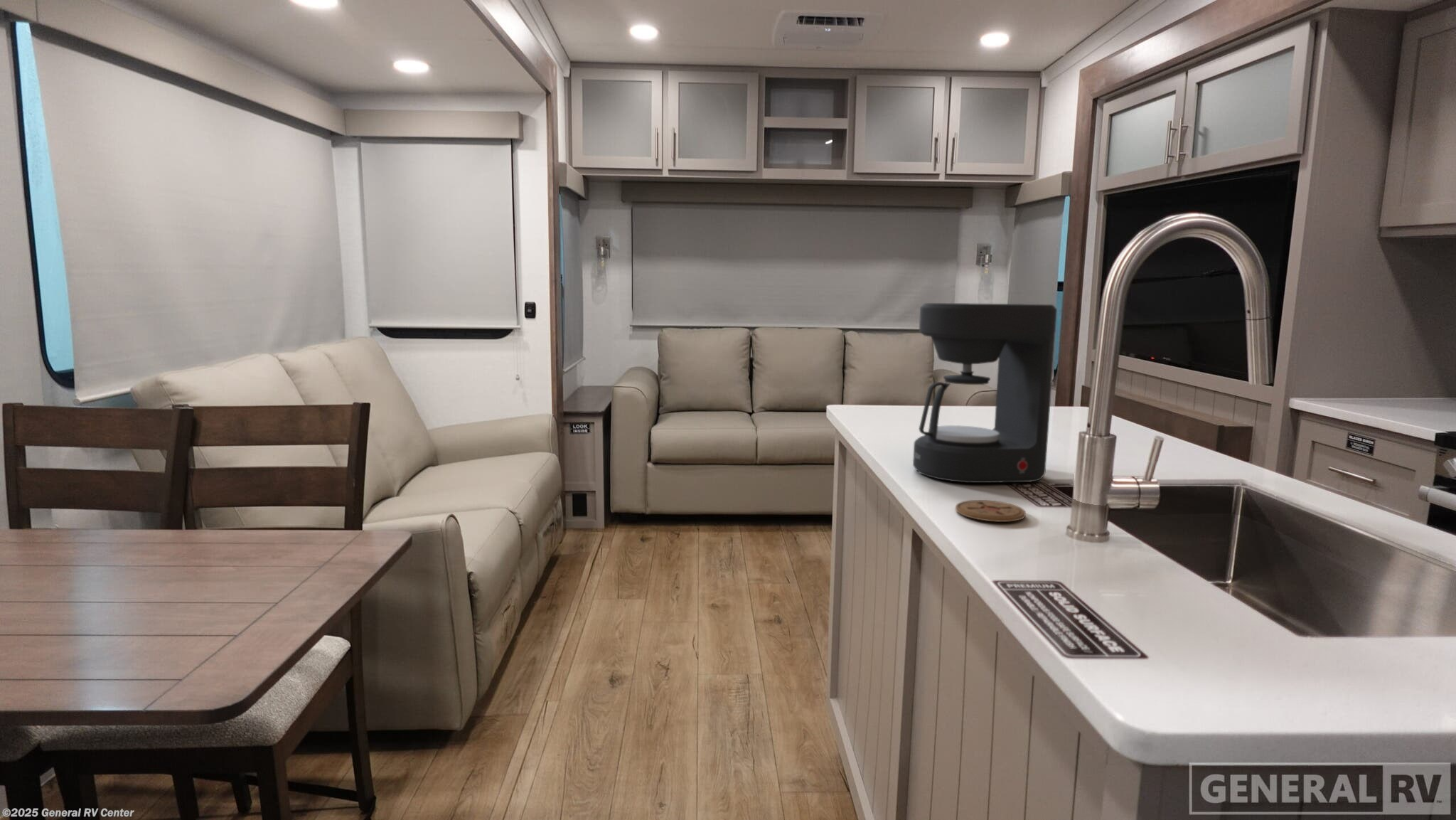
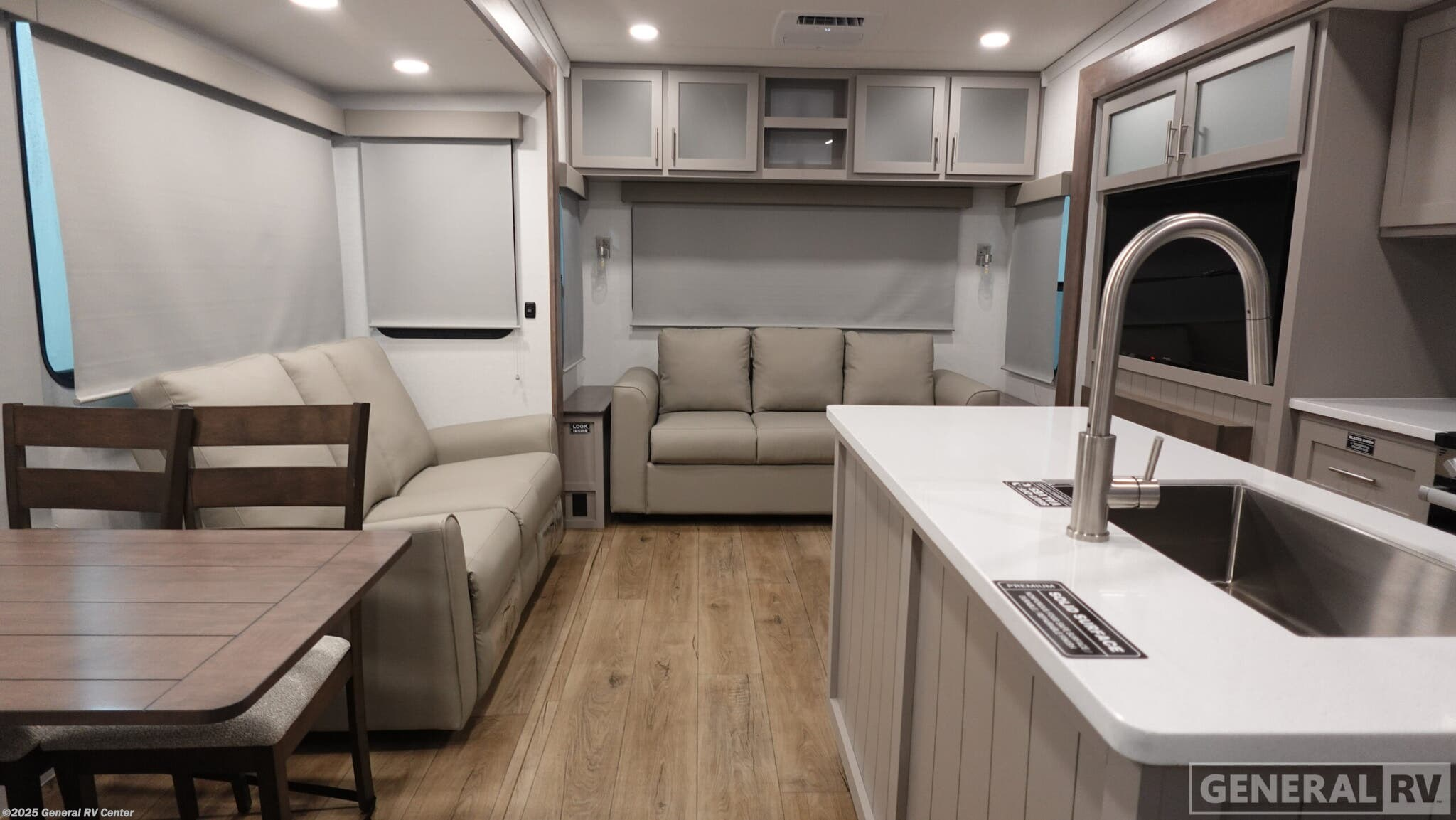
- coaster (990, 510)
- coffee maker (982, 384)
